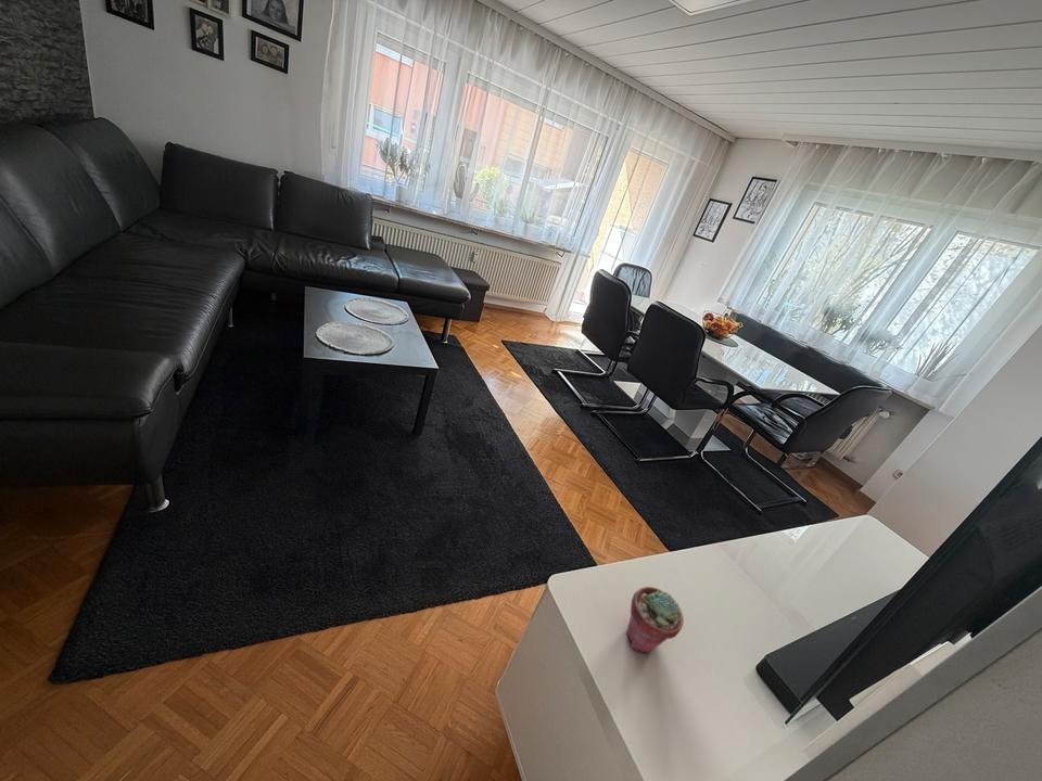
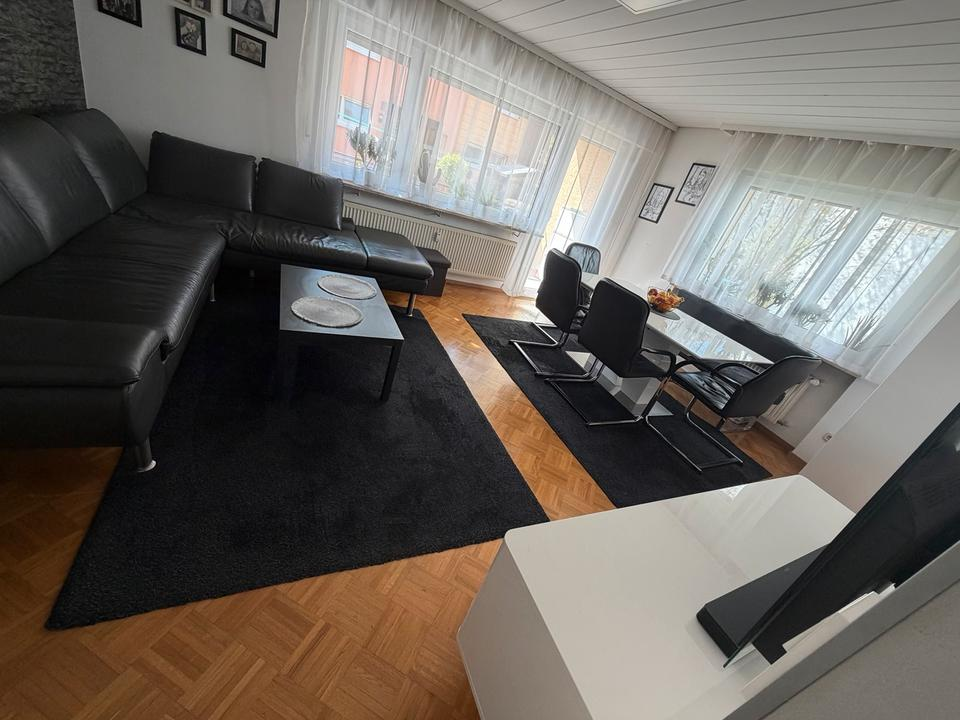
- potted succulent (653, 616)
